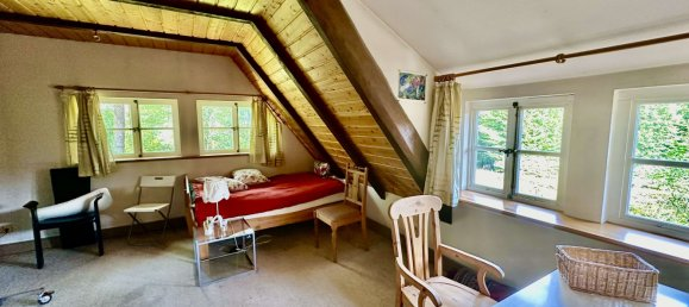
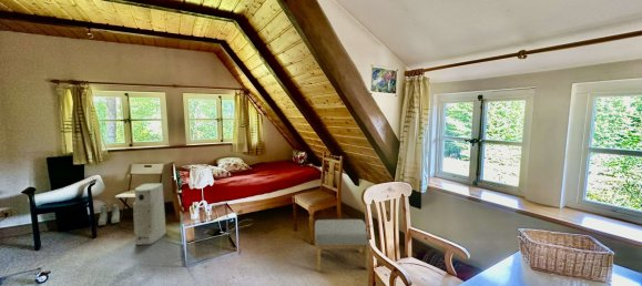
+ footstool (340, 242)
+ boots (108, 212)
+ air purifier (149, 212)
